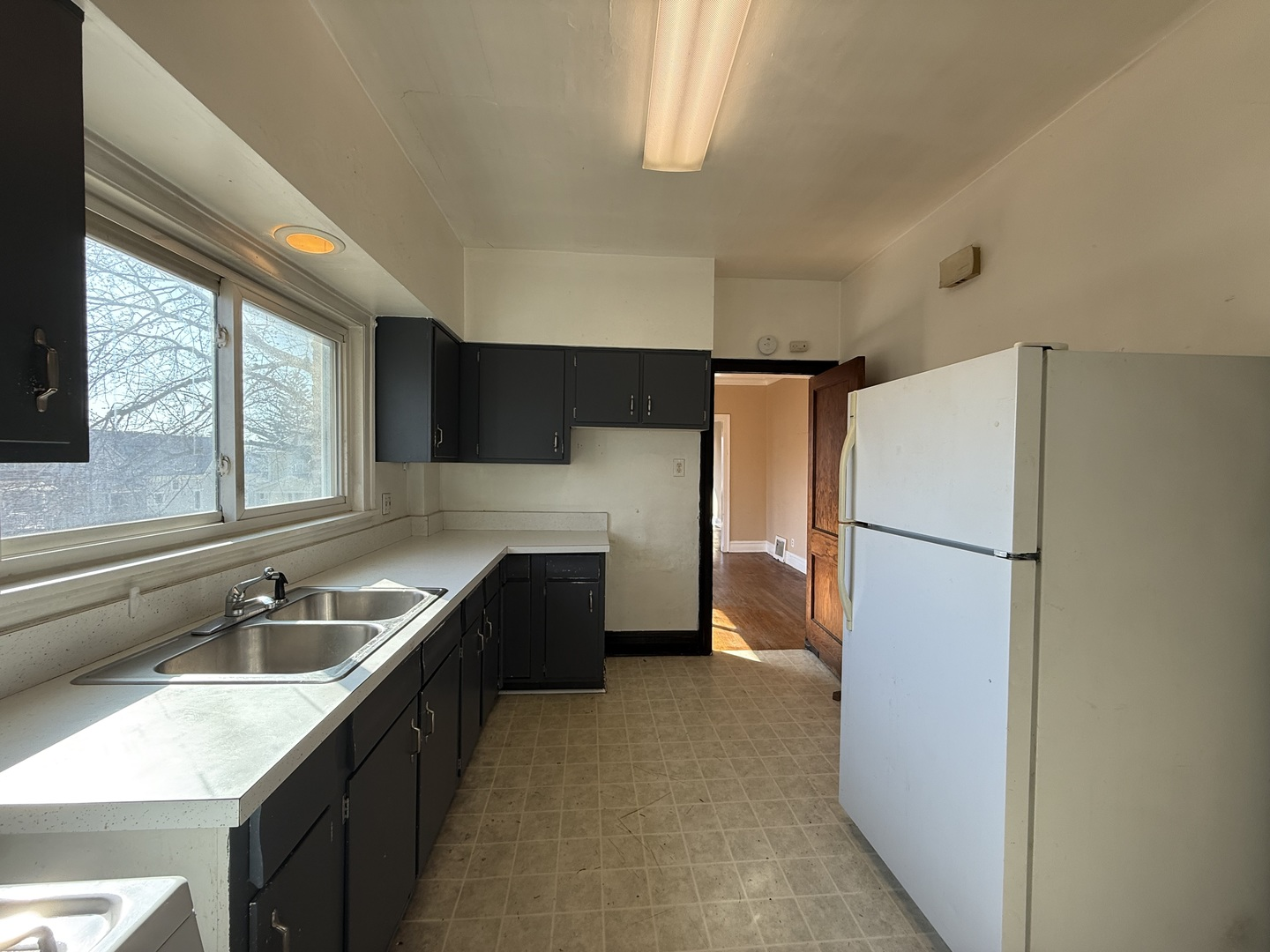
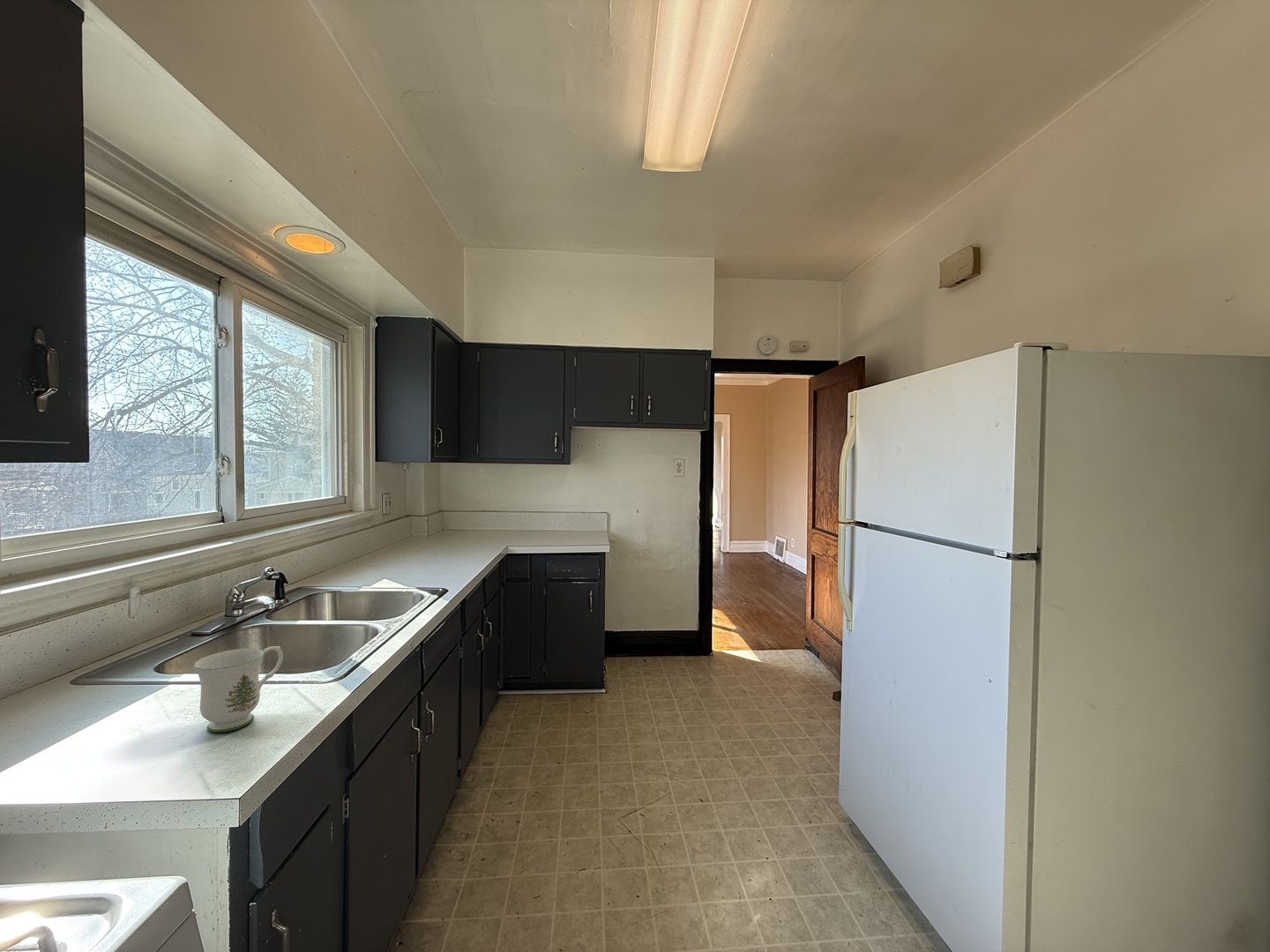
+ mug (243, 687)
